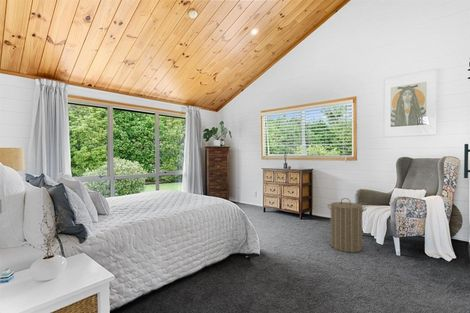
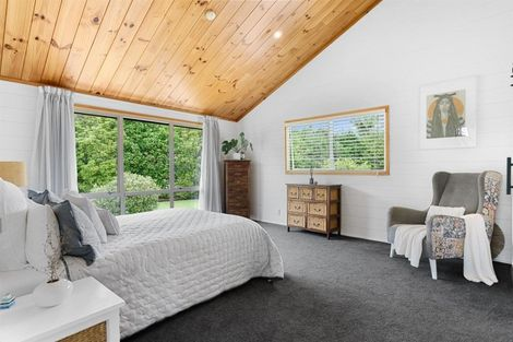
- laundry hamper (346, 222)
